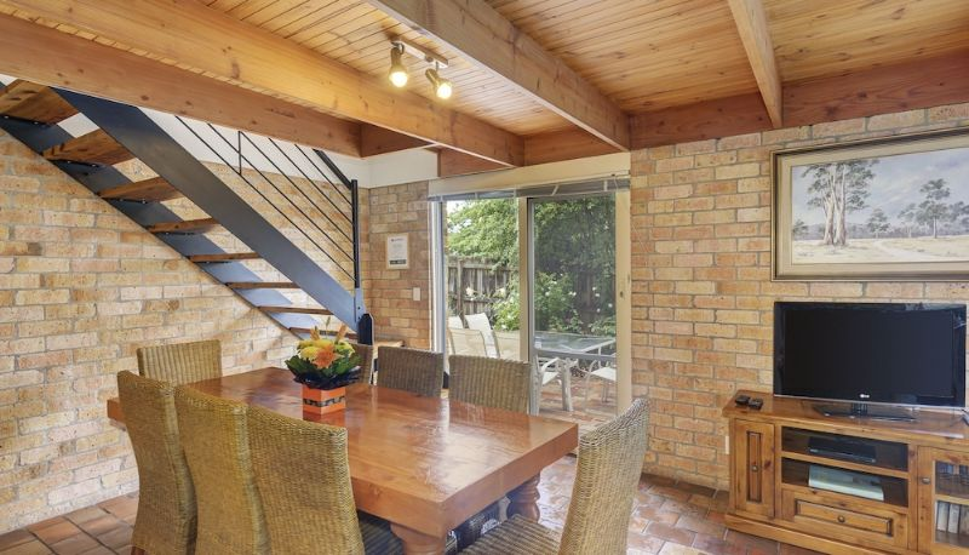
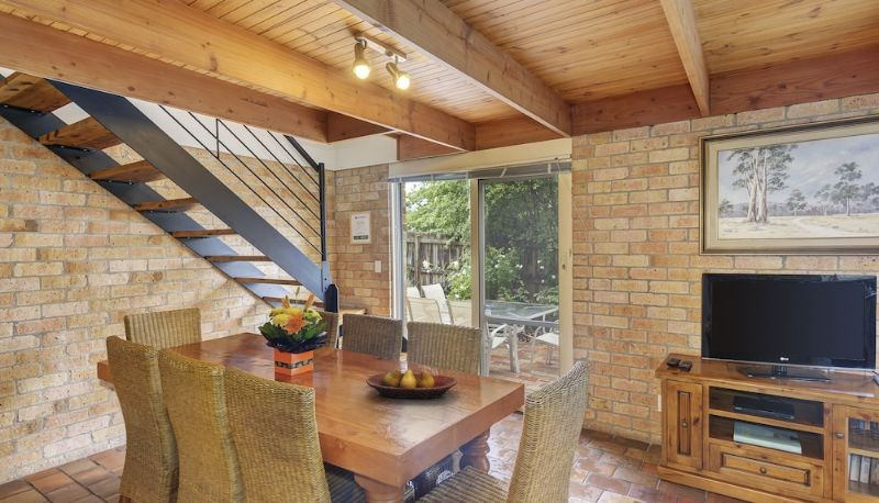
+ fruit bowl (411, 381)
